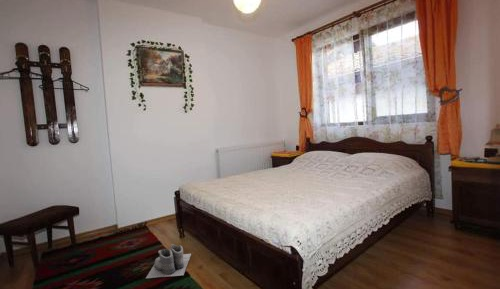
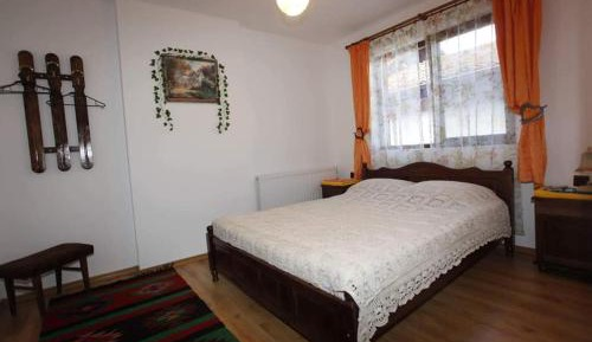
- boots (169, 255)
